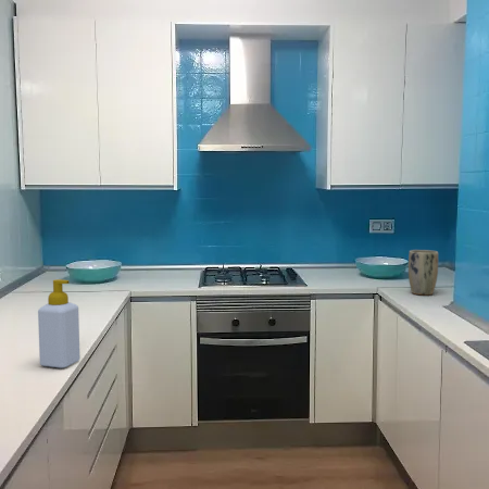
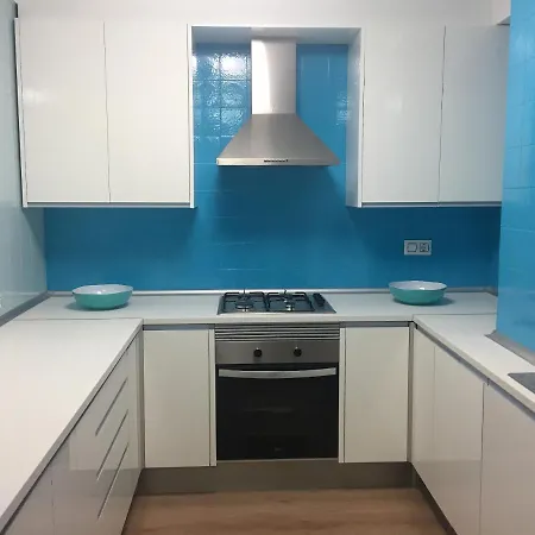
- soap bottle (59, 322)
- plant pot (423, 272)
